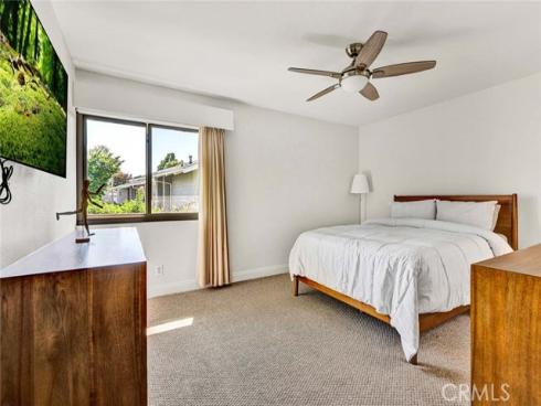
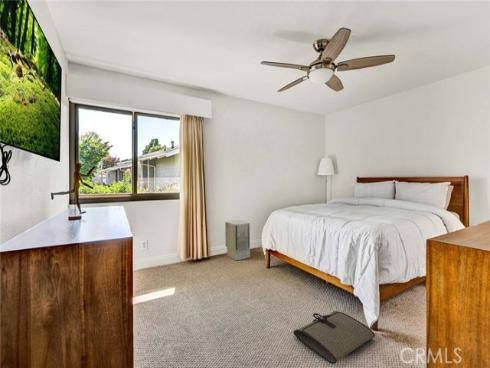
+ tool roll (333, 328)
+ air purifier (237, 239)
